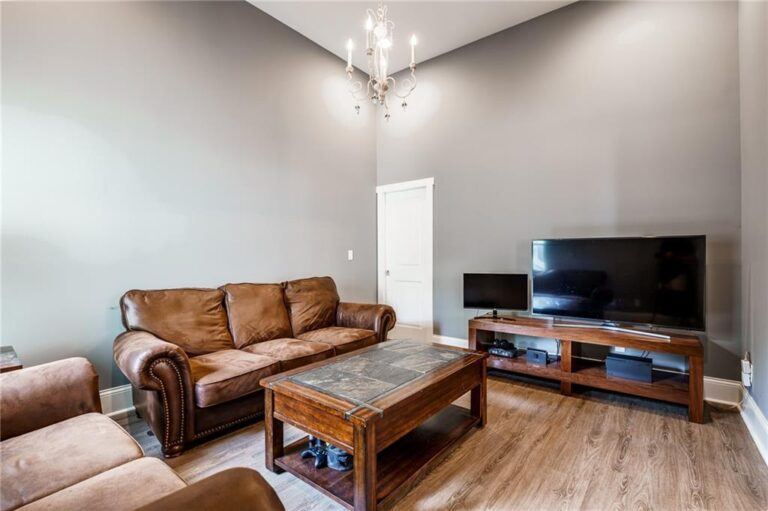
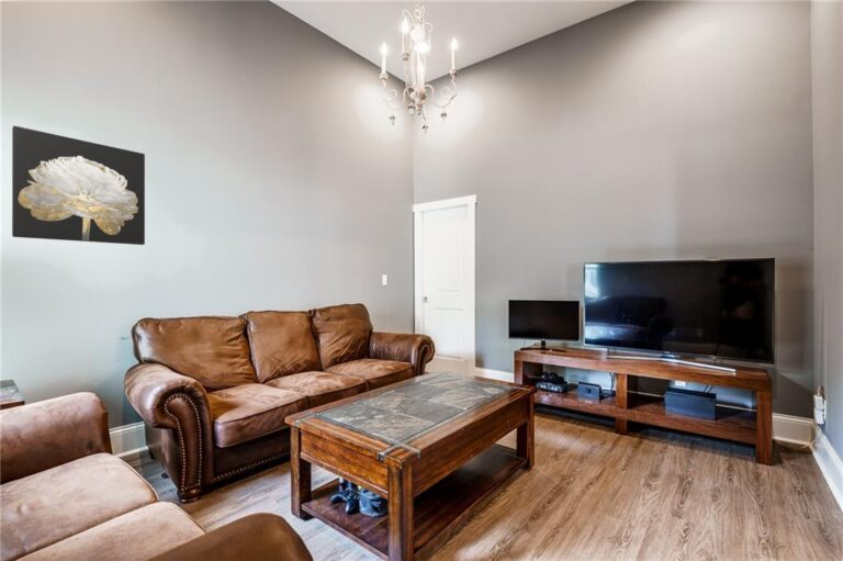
+ wall art (85, 191)
